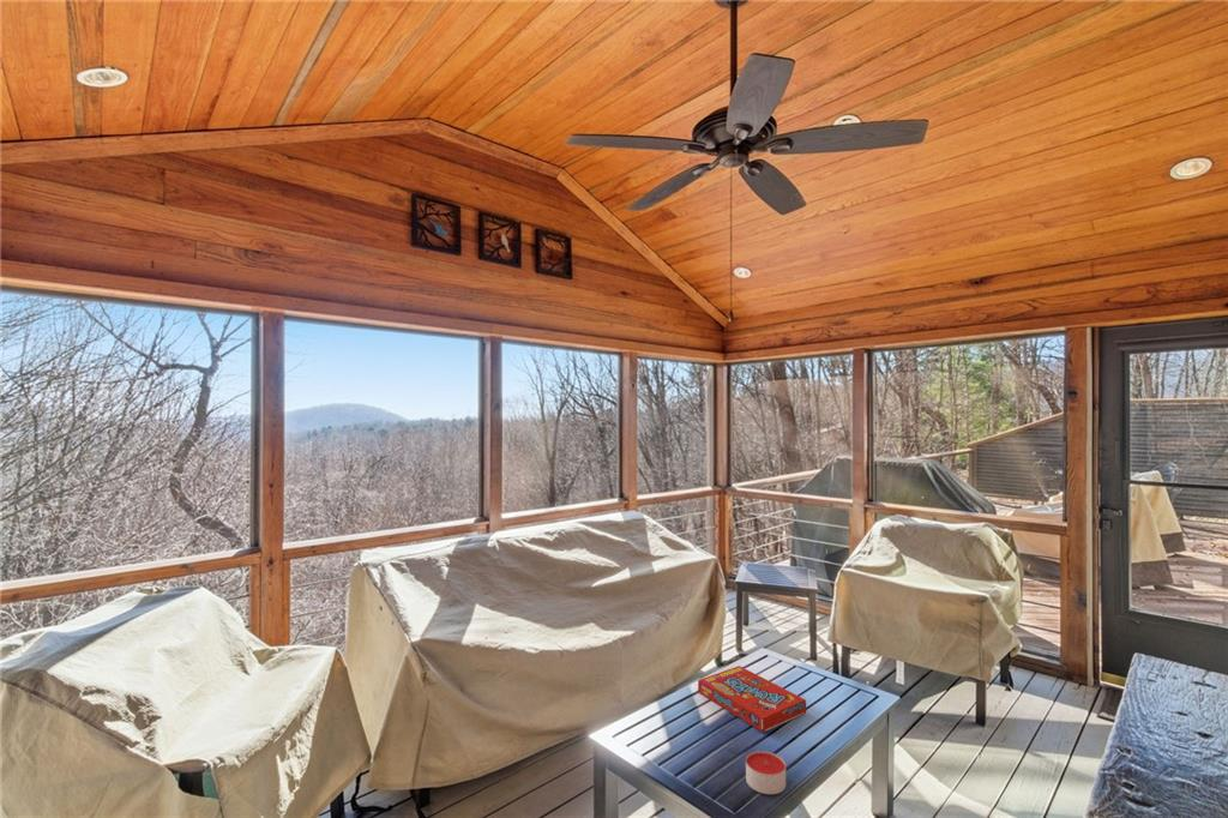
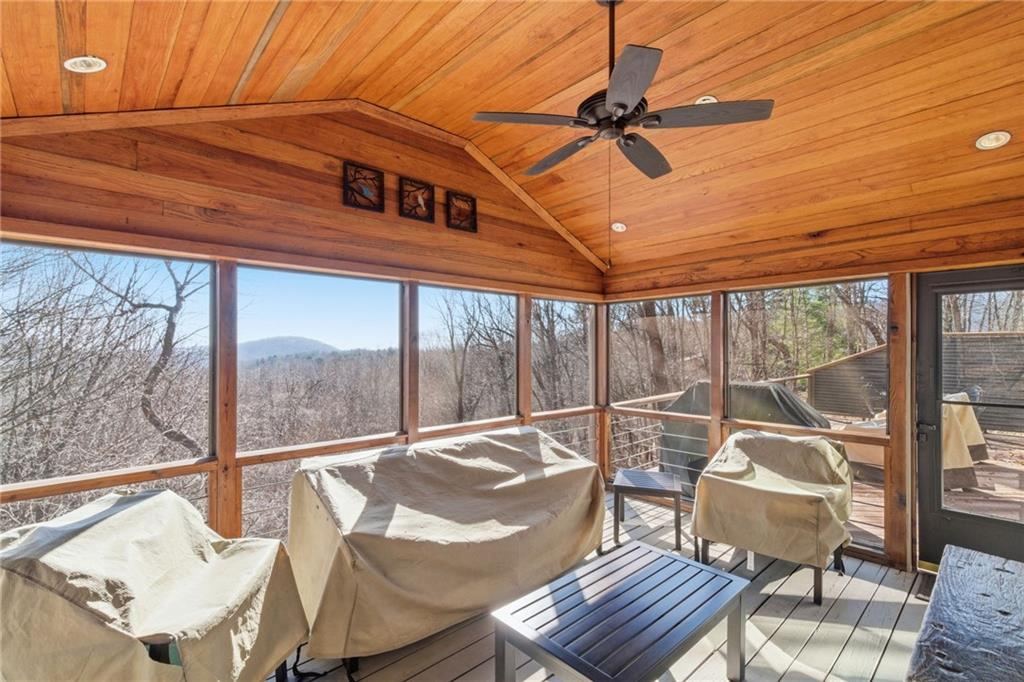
- candle (765, 771)
- snack box (750, 696)
